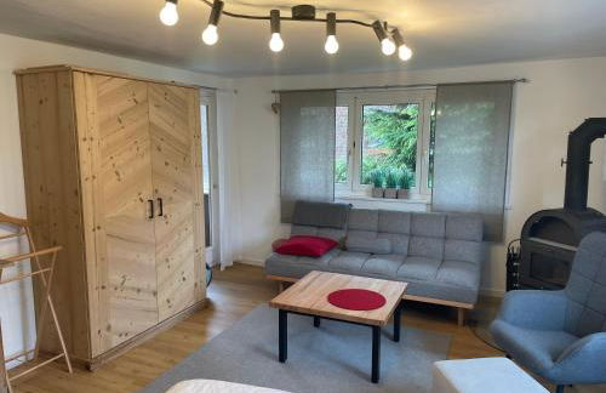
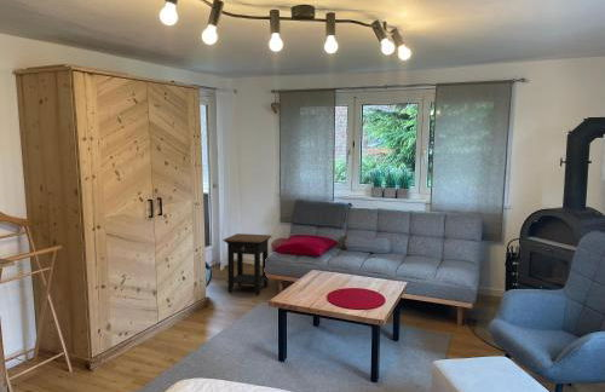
+ side table (242, 263)
